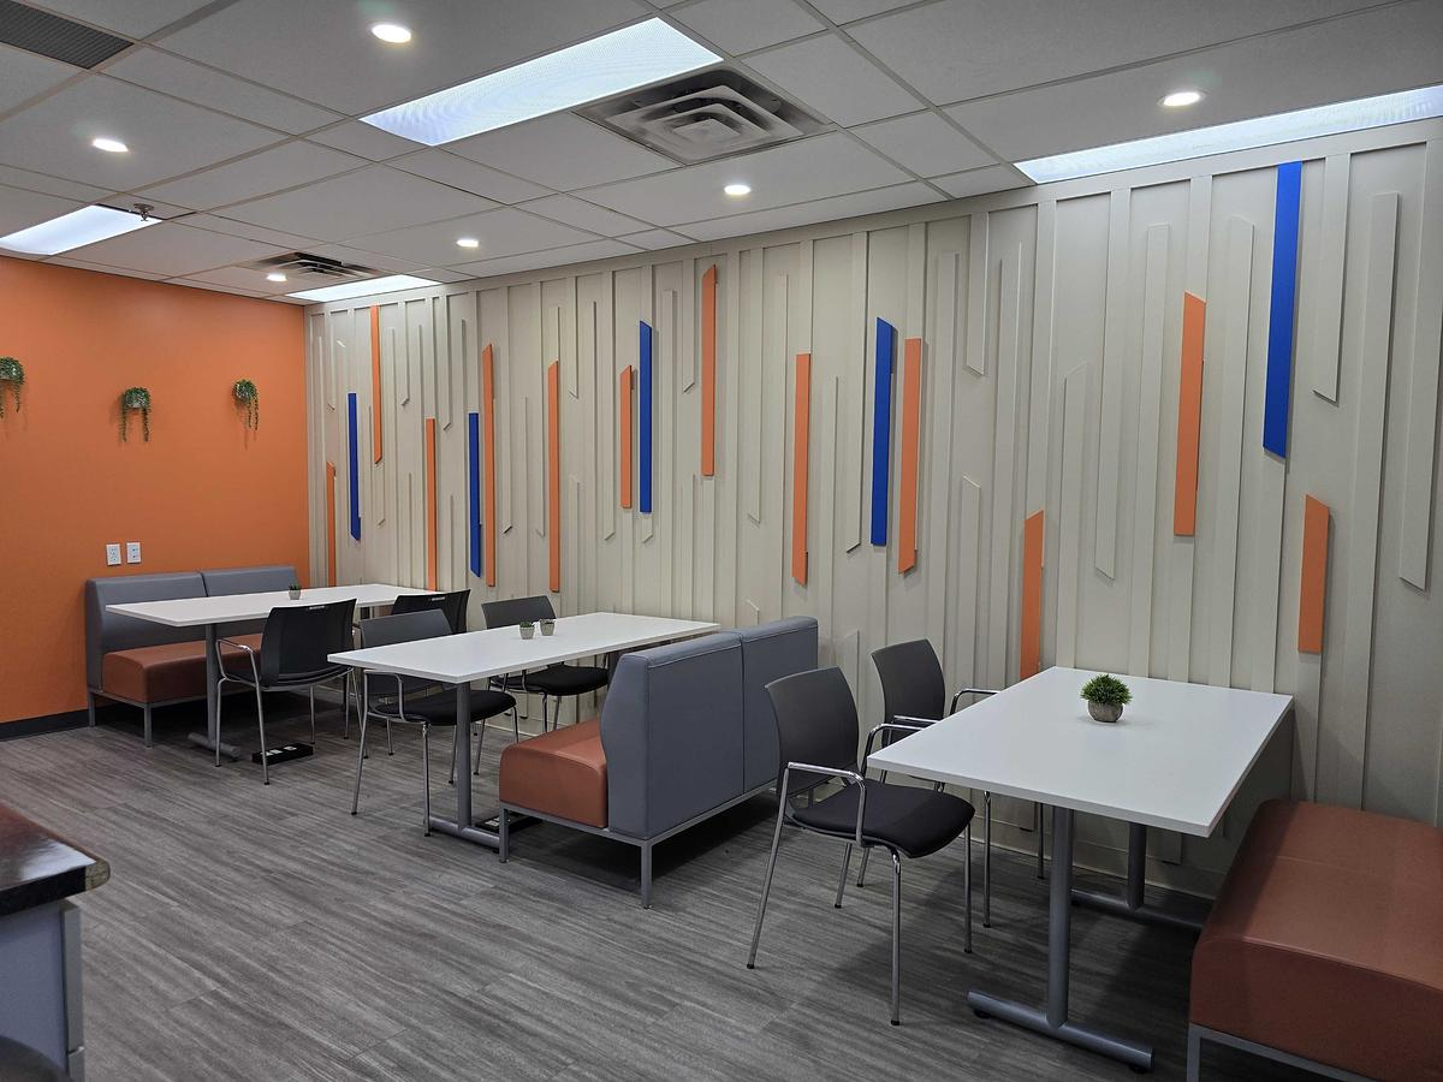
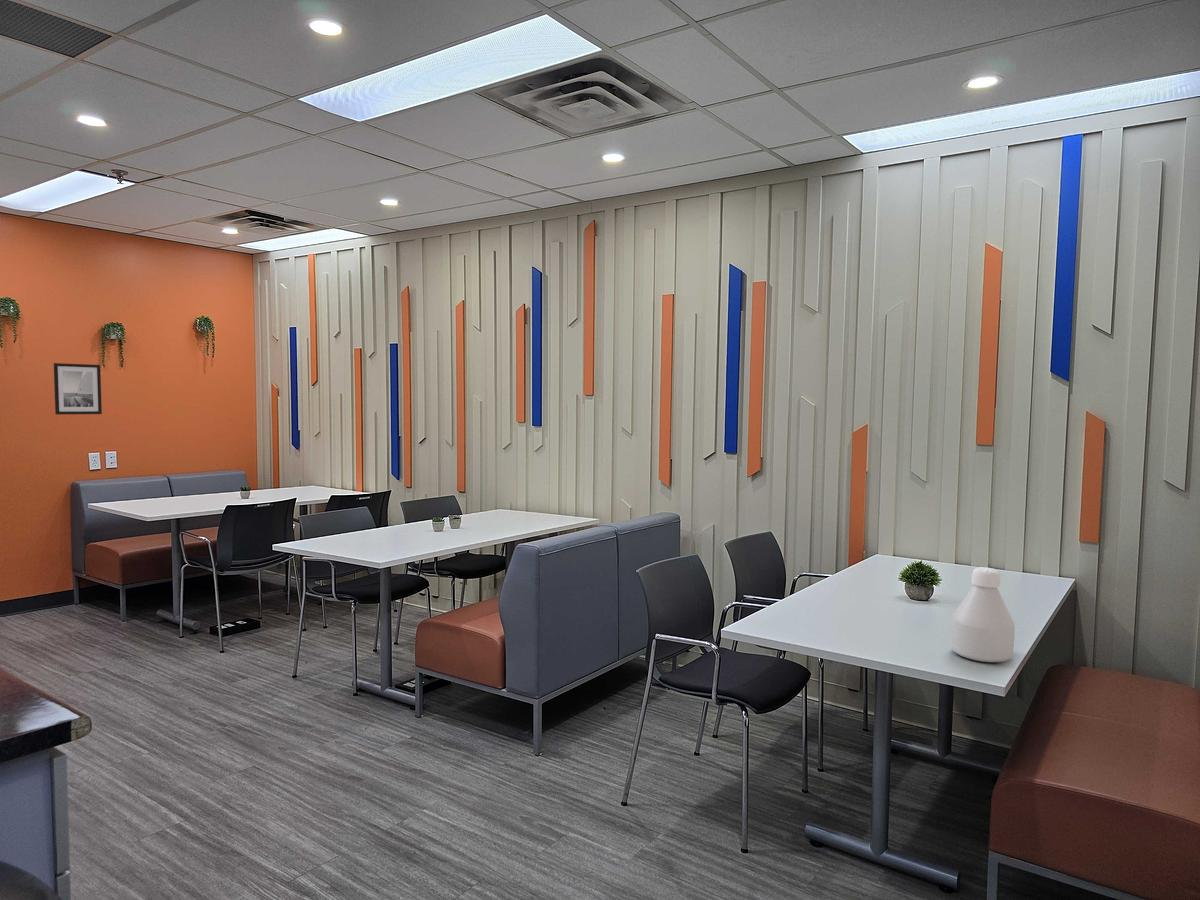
+ bottle (983, 611)
+ wall art (78, 389)
